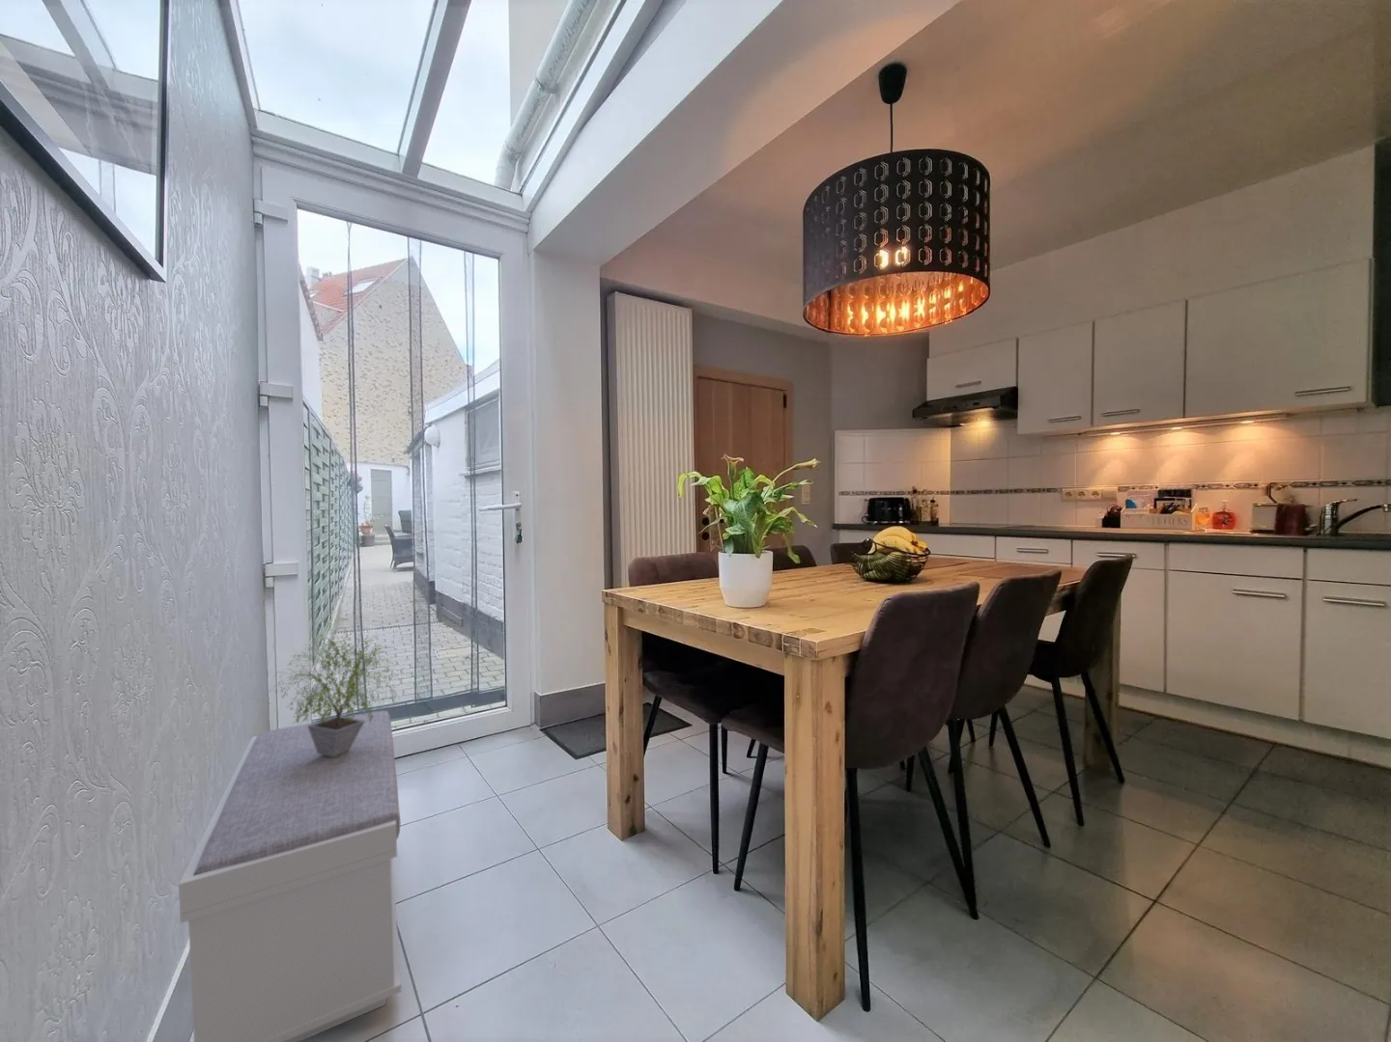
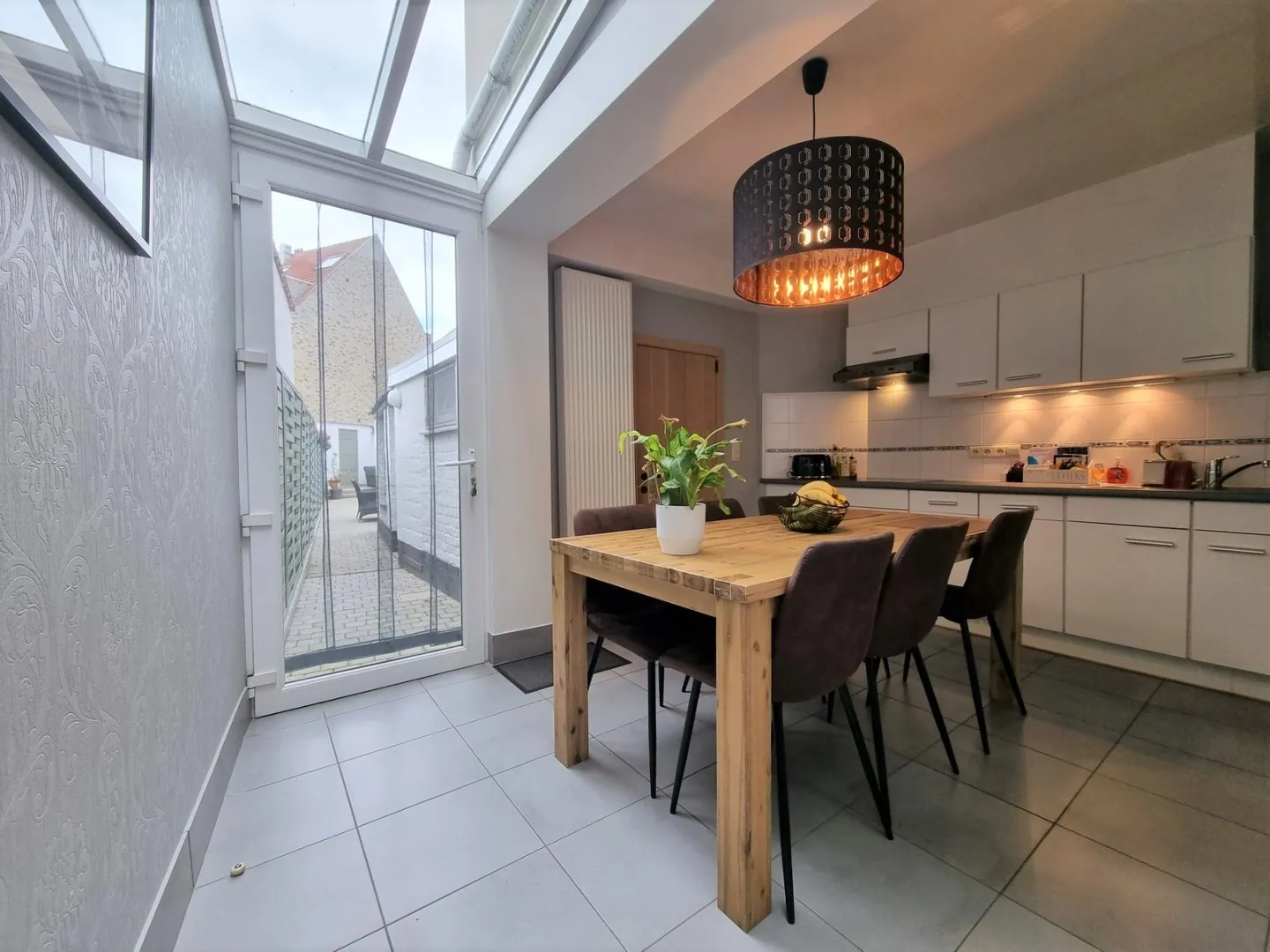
- potted plant (333, 691)
- bench (318, 848)
